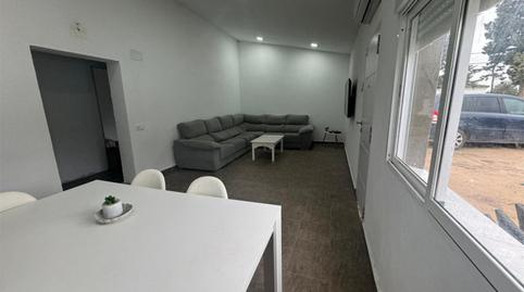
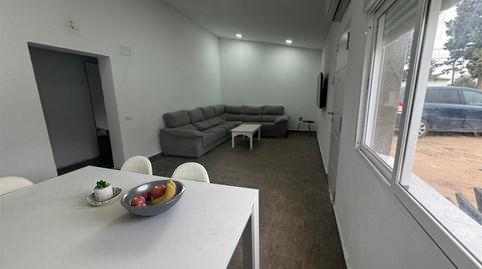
+ fruit bowl (155, 197)
